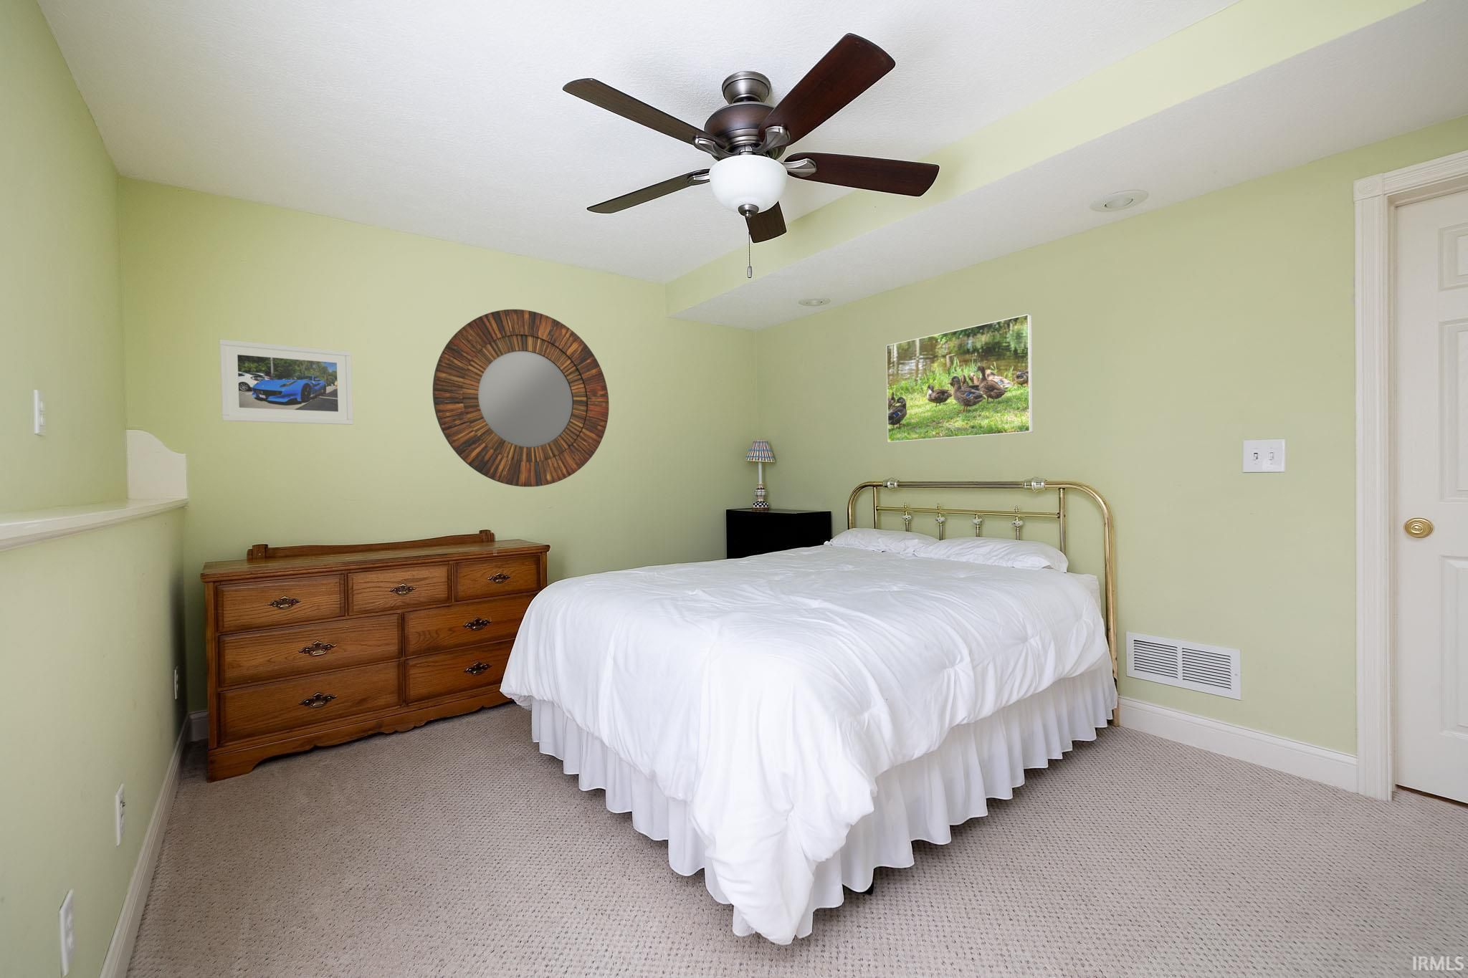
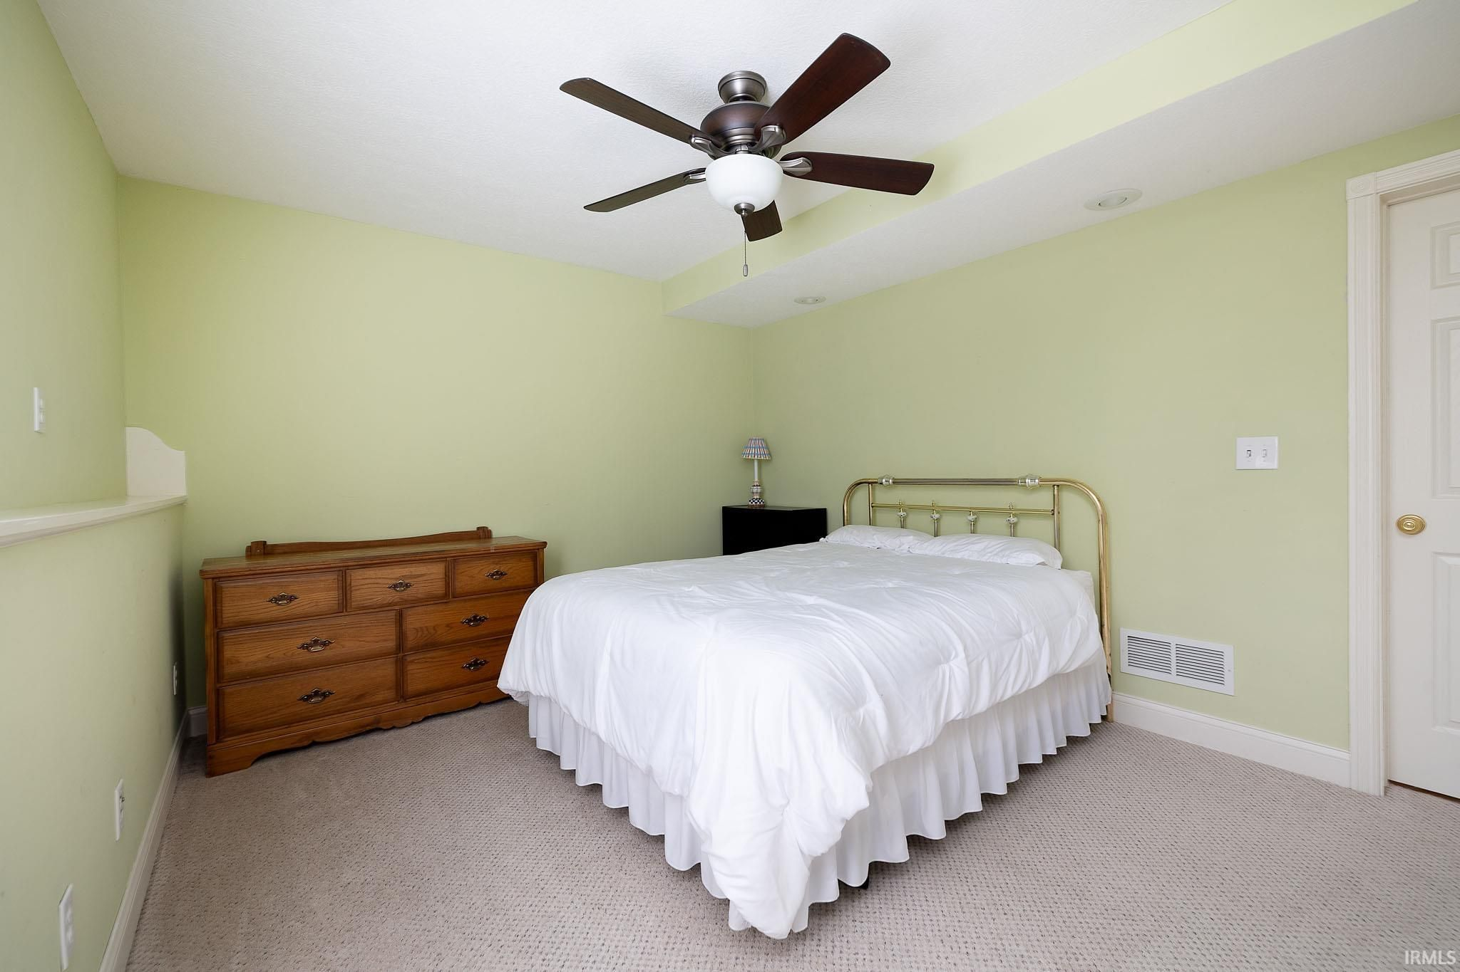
- home mirror (527, 398)
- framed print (289, 384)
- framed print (953, 384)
